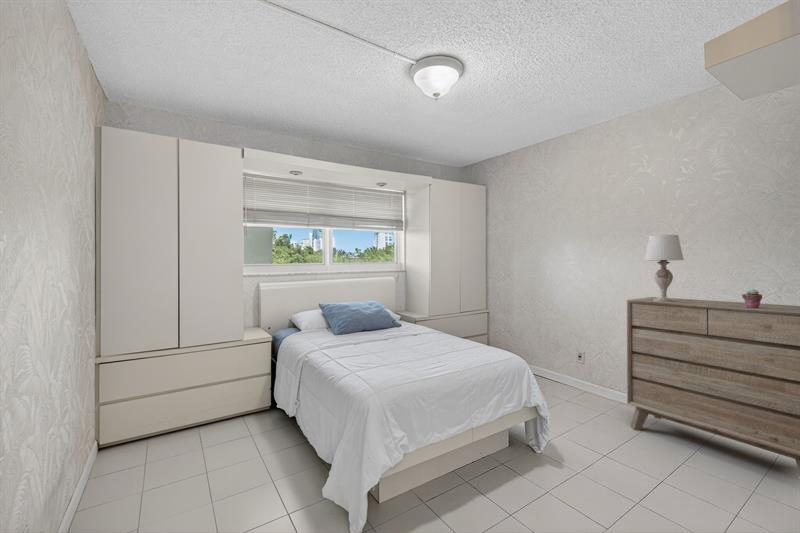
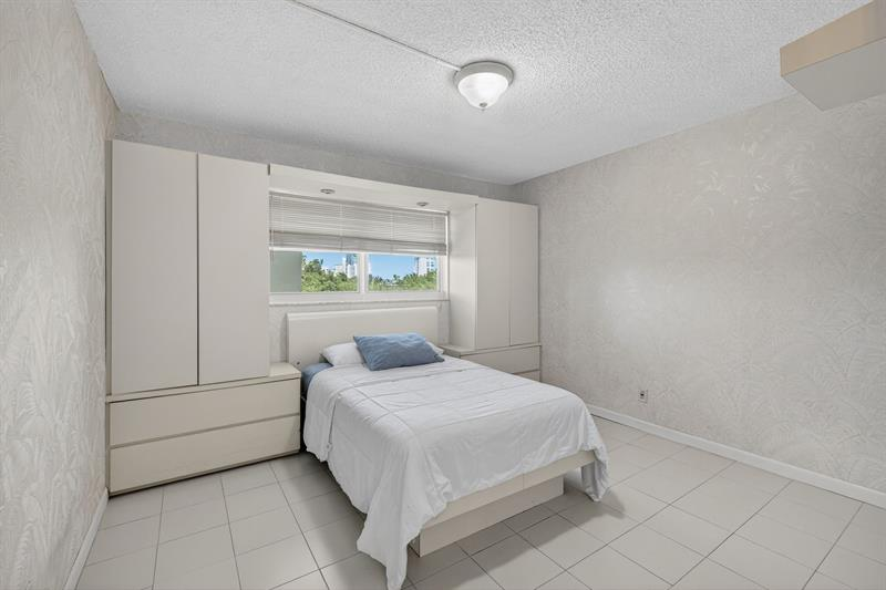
- dresser (718, 375)
- table lamp (663, 268)
- potted succulent (752, 297)
